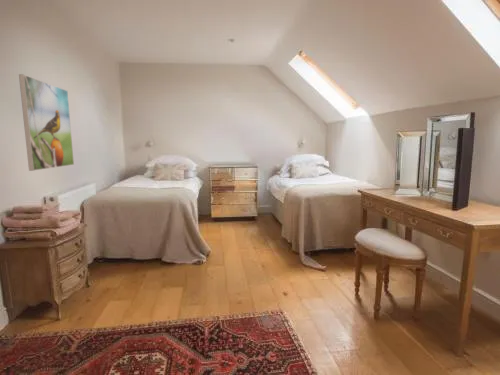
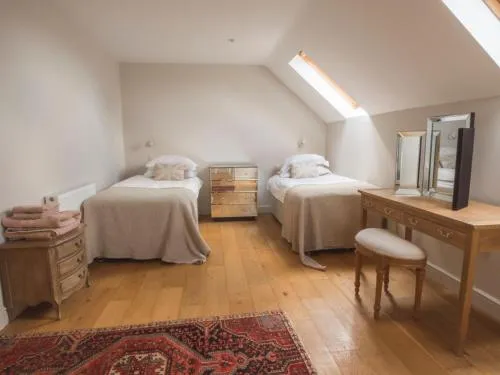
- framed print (50, 126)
